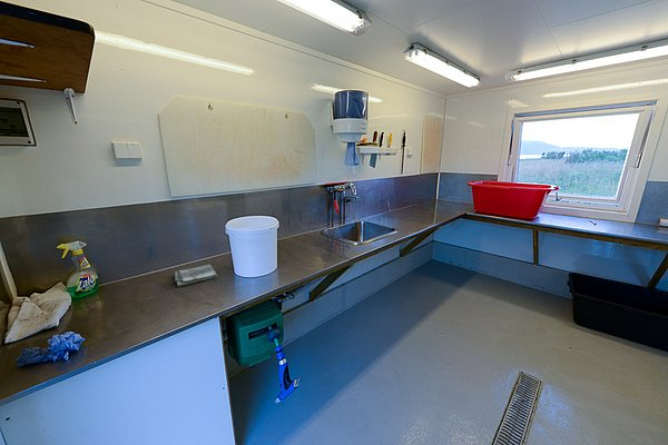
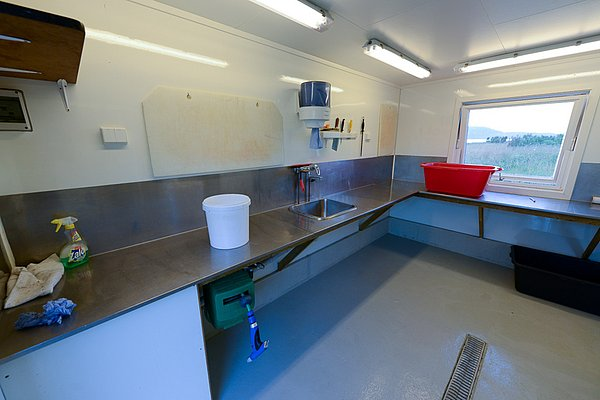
- dish towel (195, 273)
